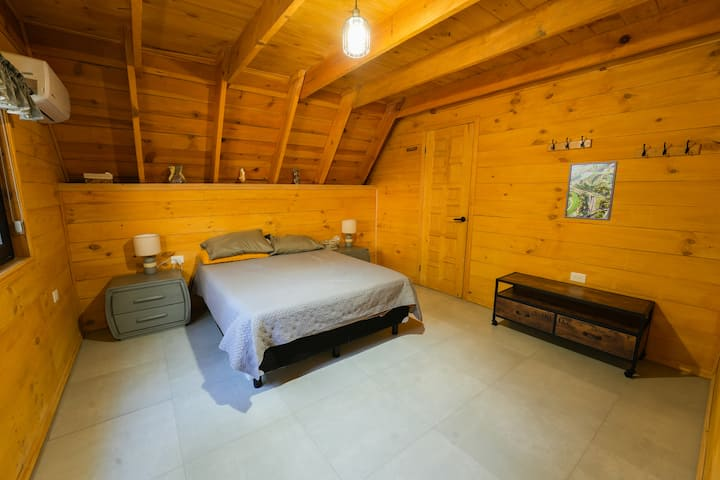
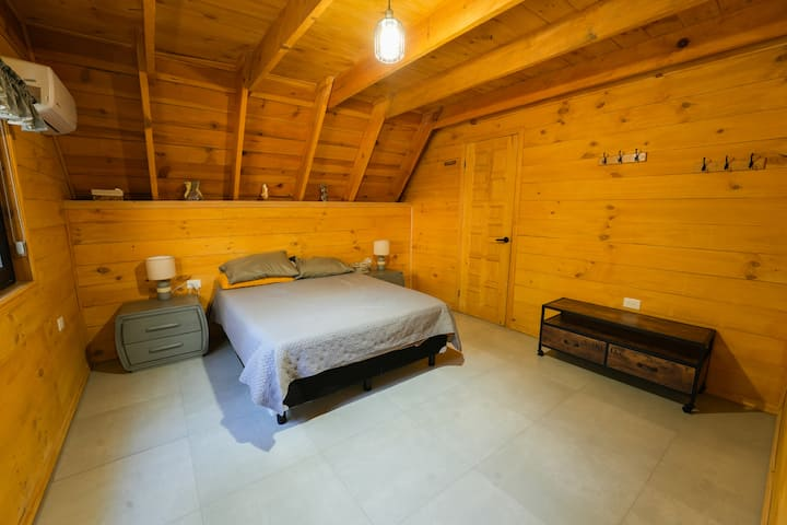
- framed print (589, 191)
